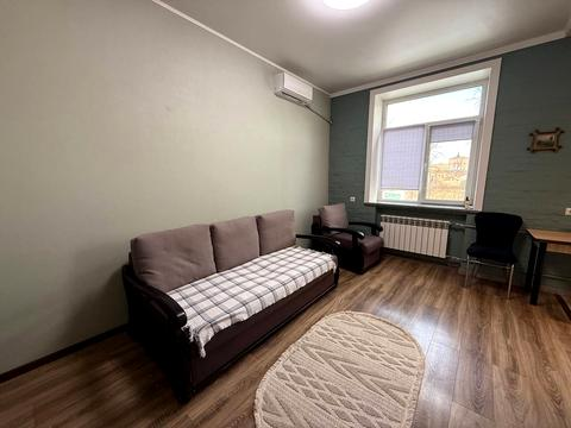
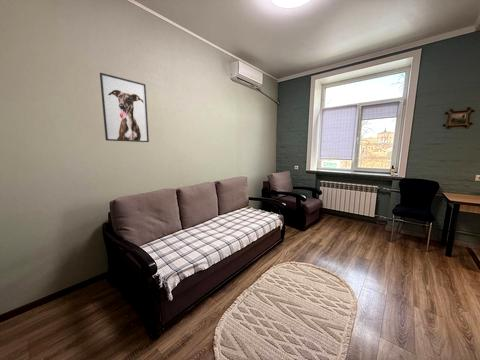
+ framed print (126, 110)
